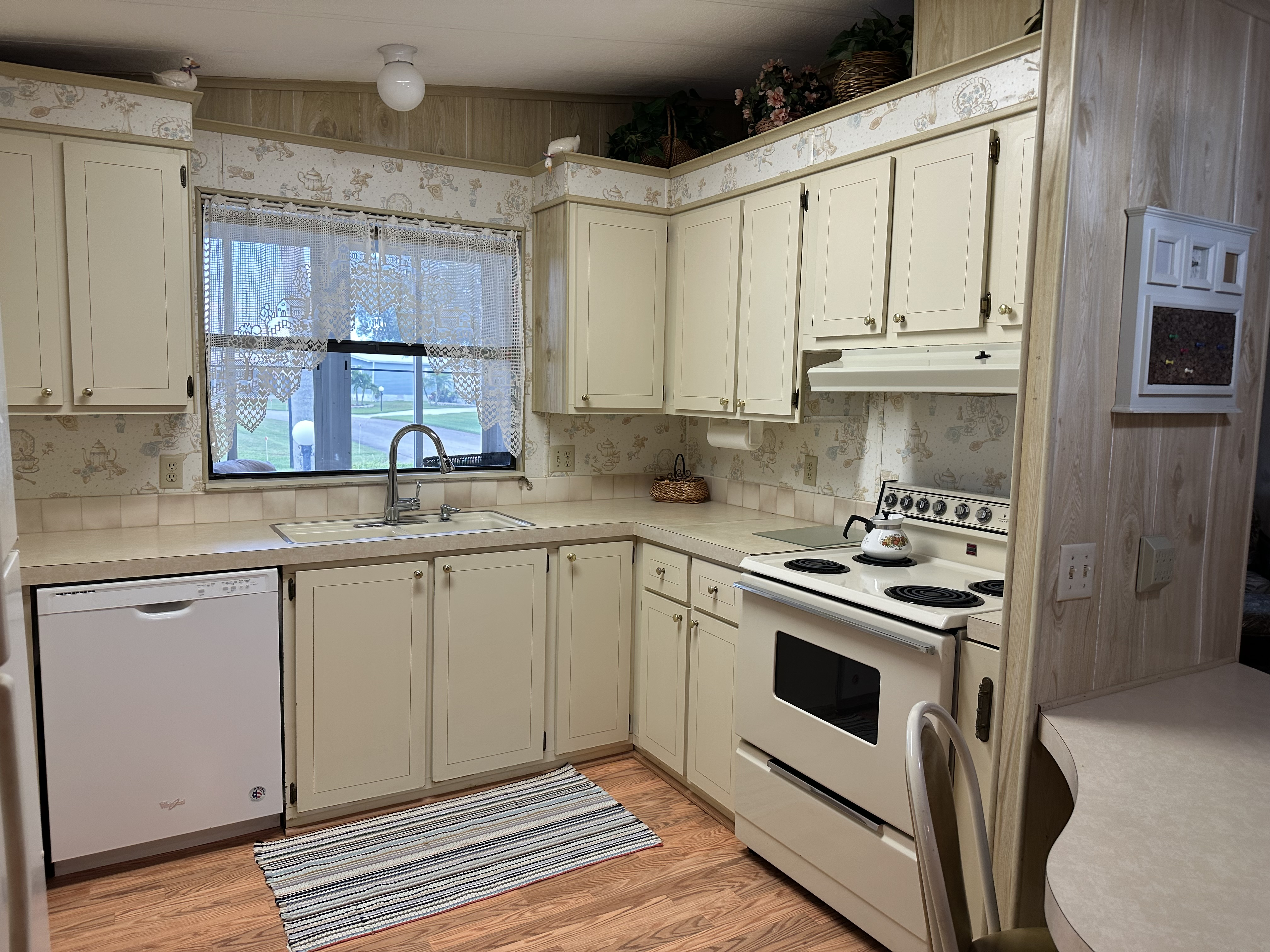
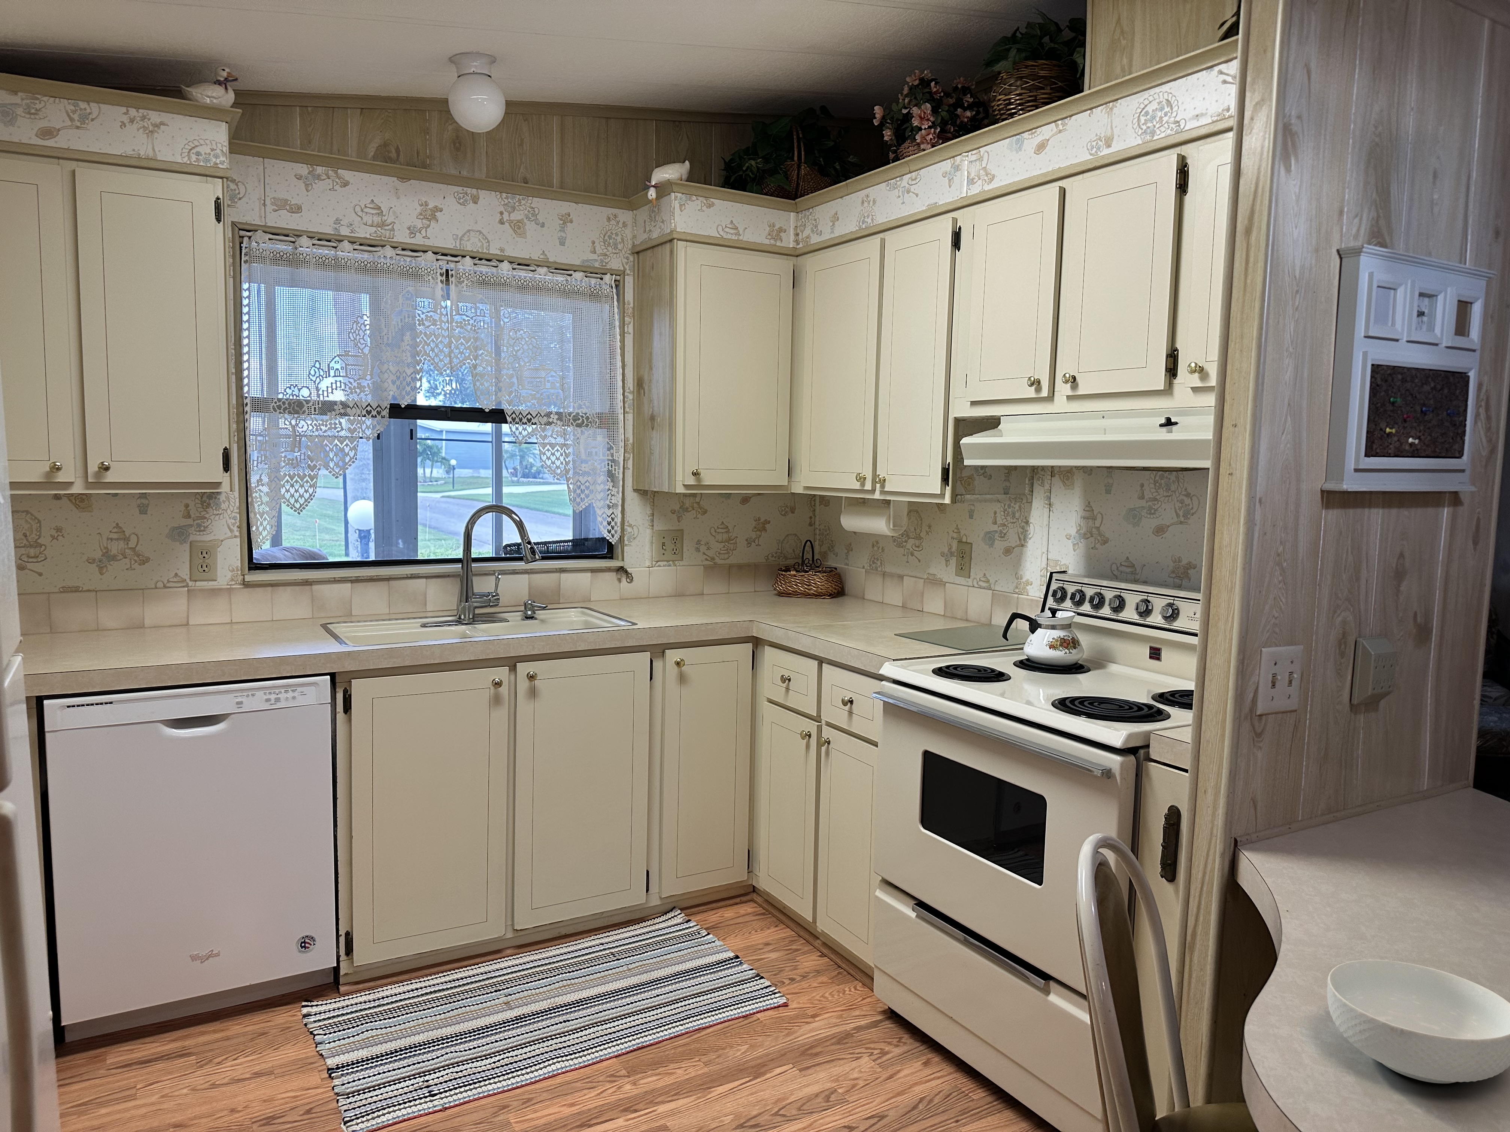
+ cereal bowl (1418, 1029)
